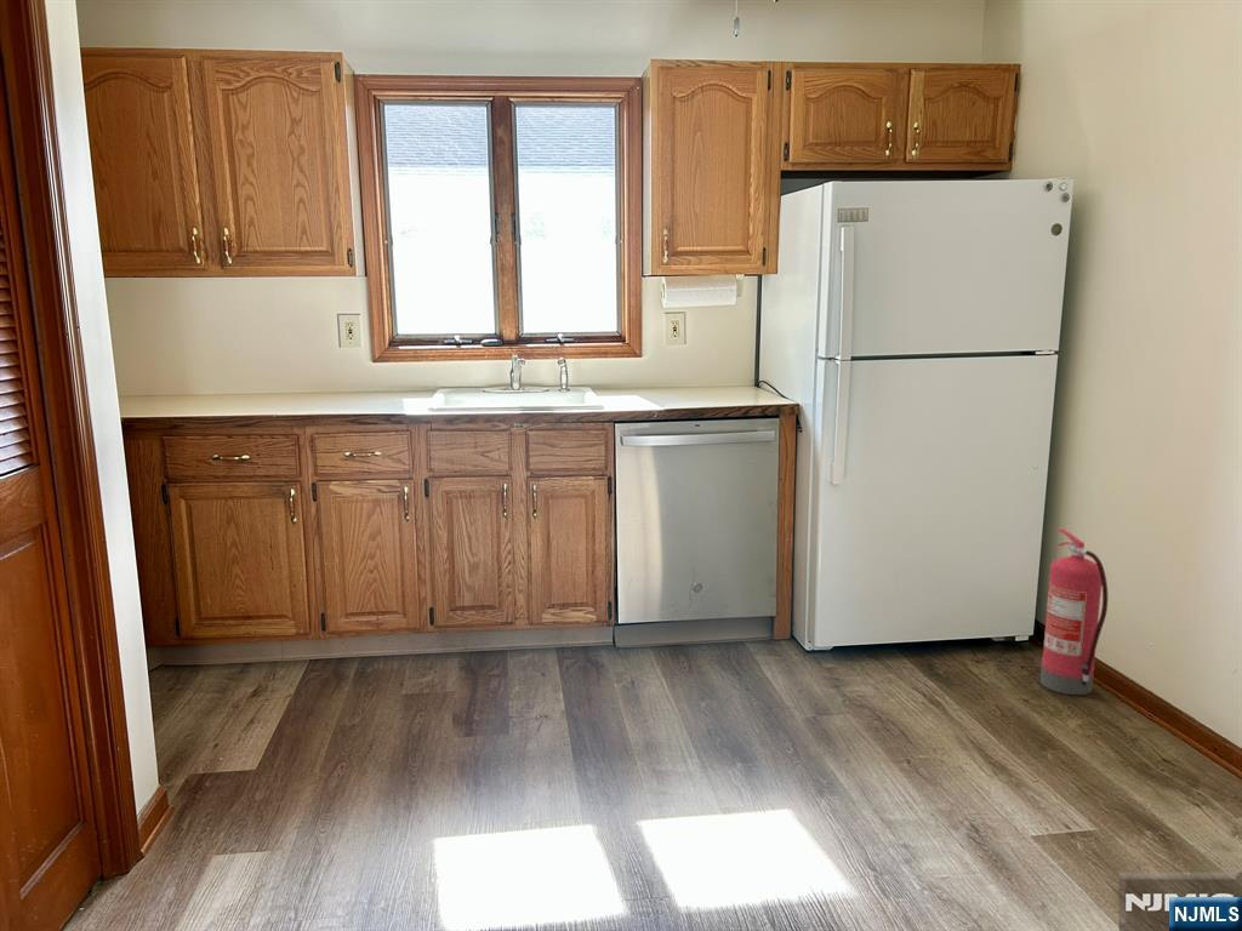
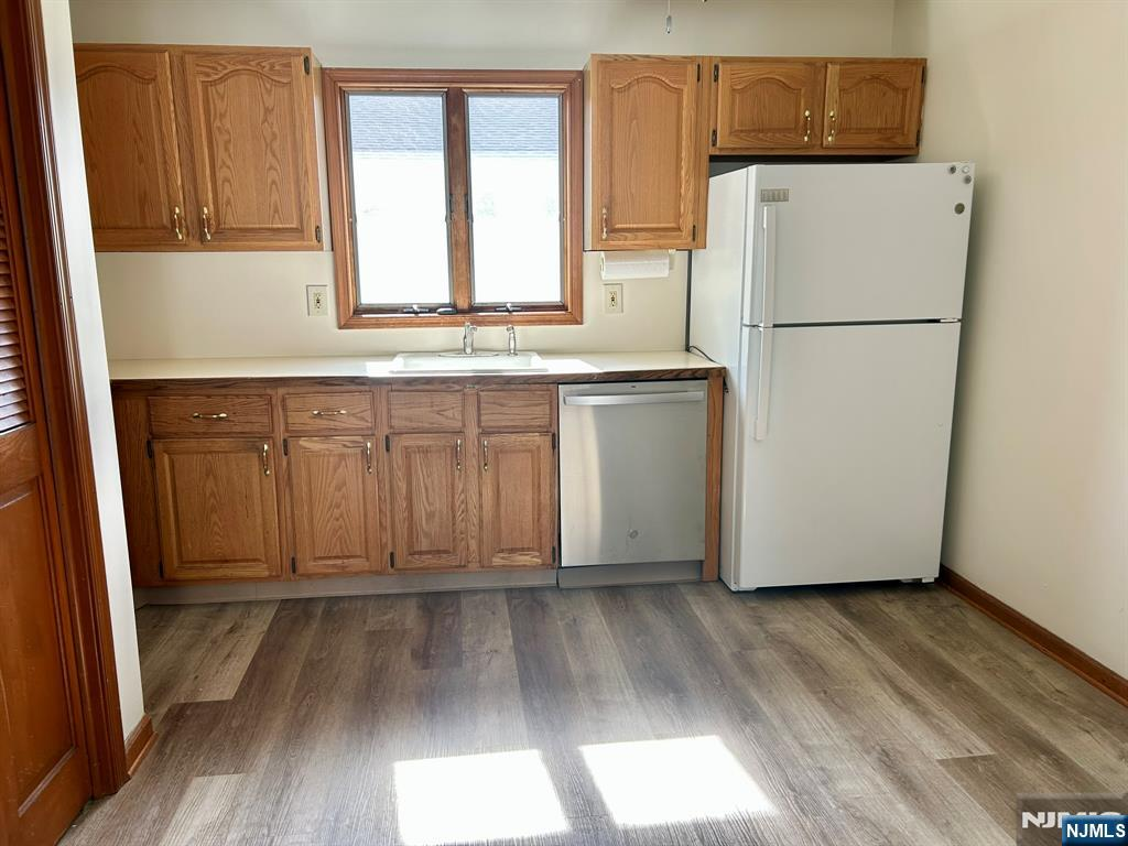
- fire extinguisher (1077, 613)
